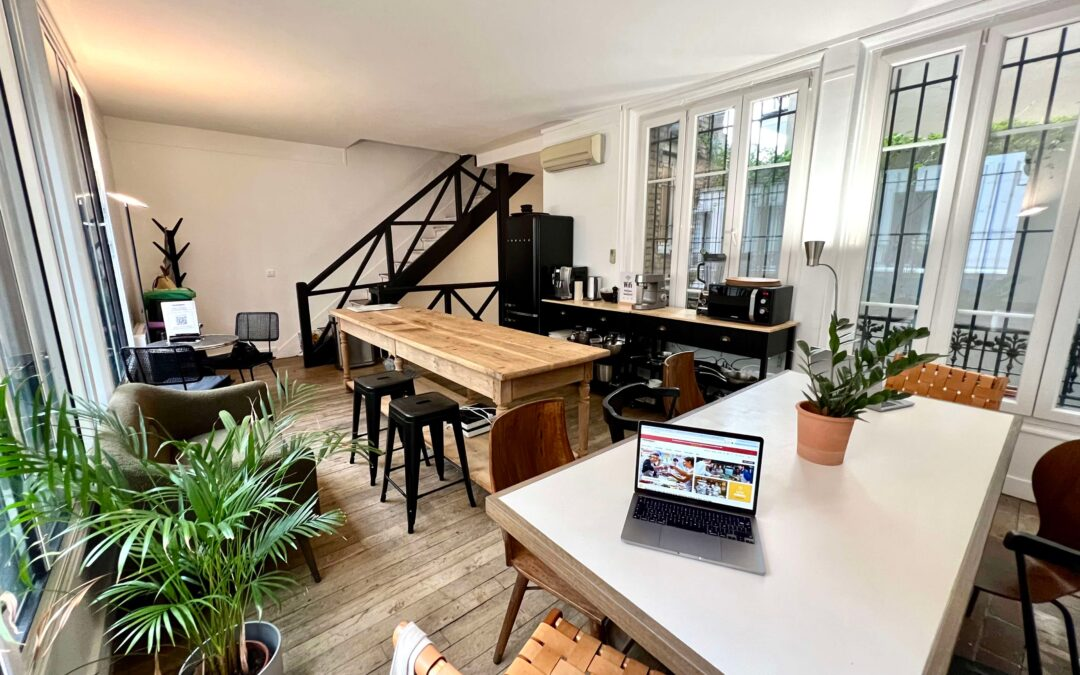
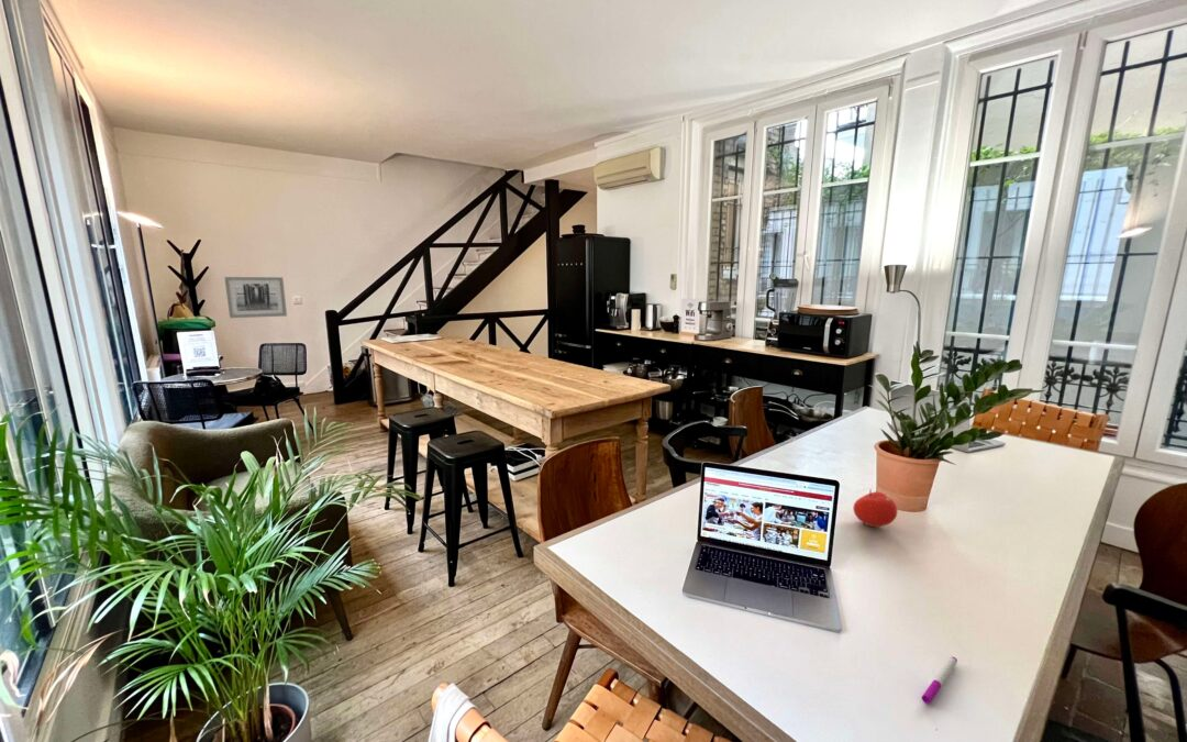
+ pen (940, 678)
+ wall art (256, 297)
+ fruit (875, 508)
